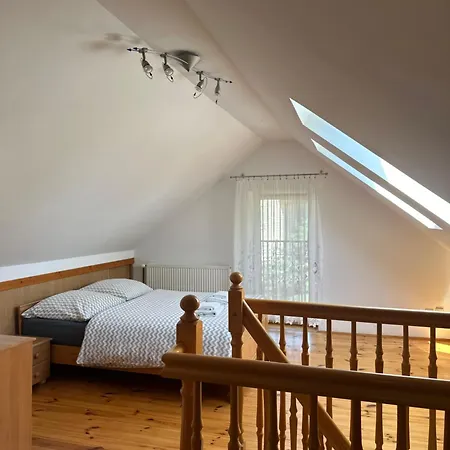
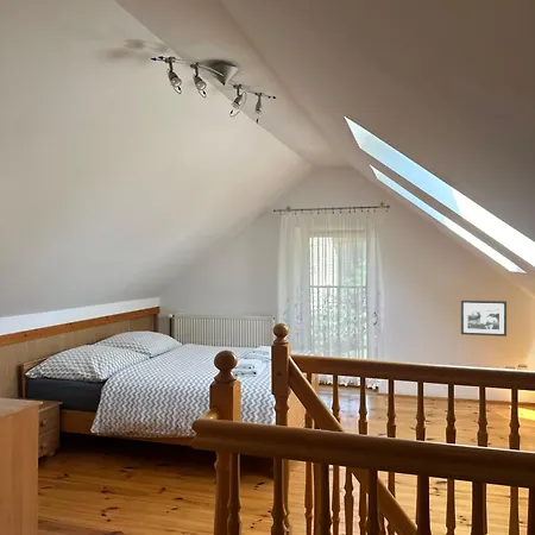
+ picture frame (483, 317)
